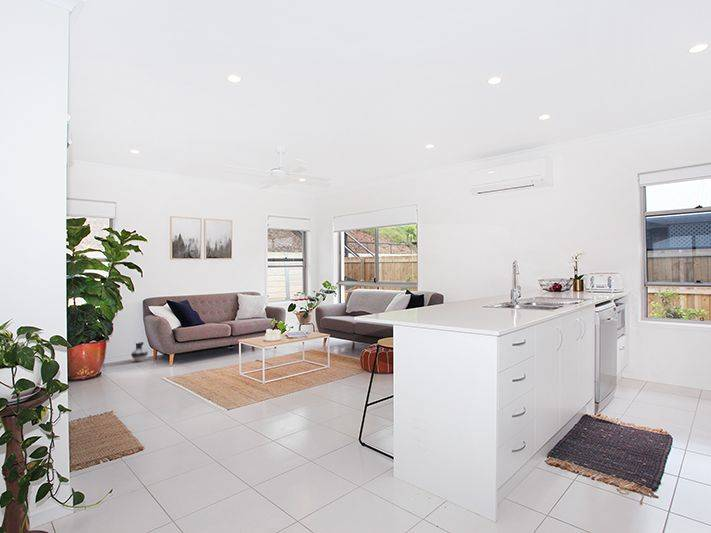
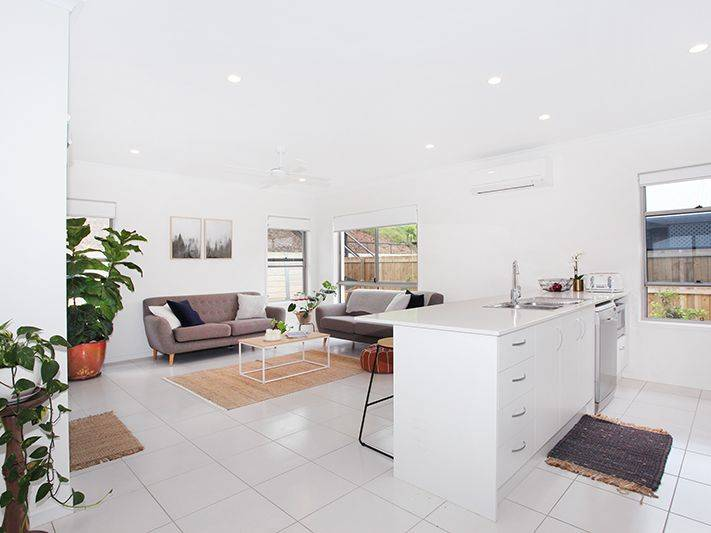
- ceramic jug (139, 351)
